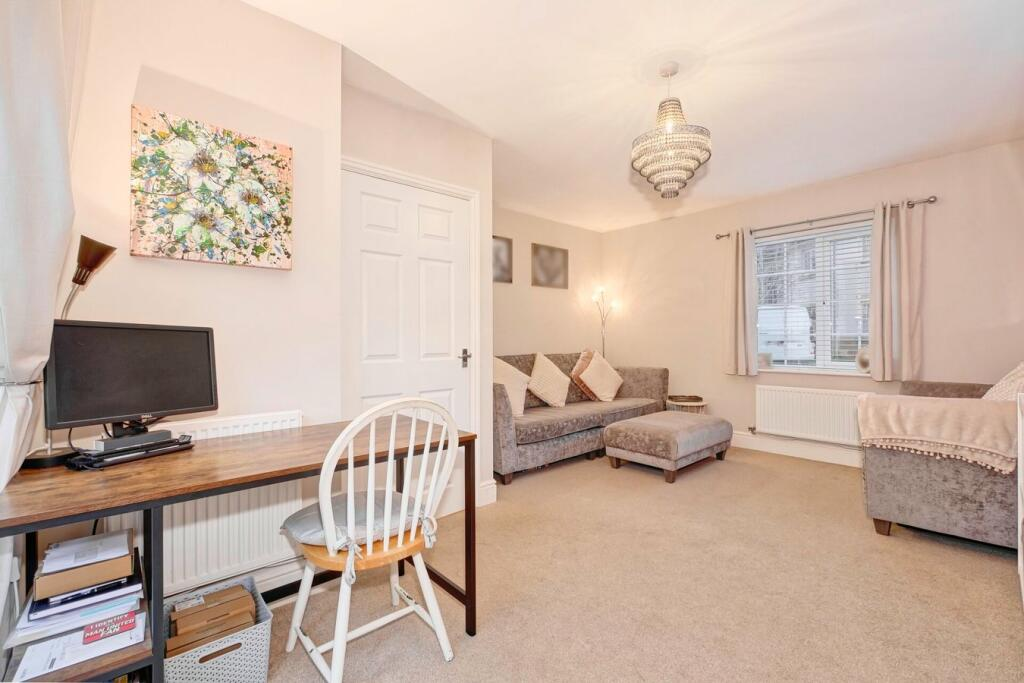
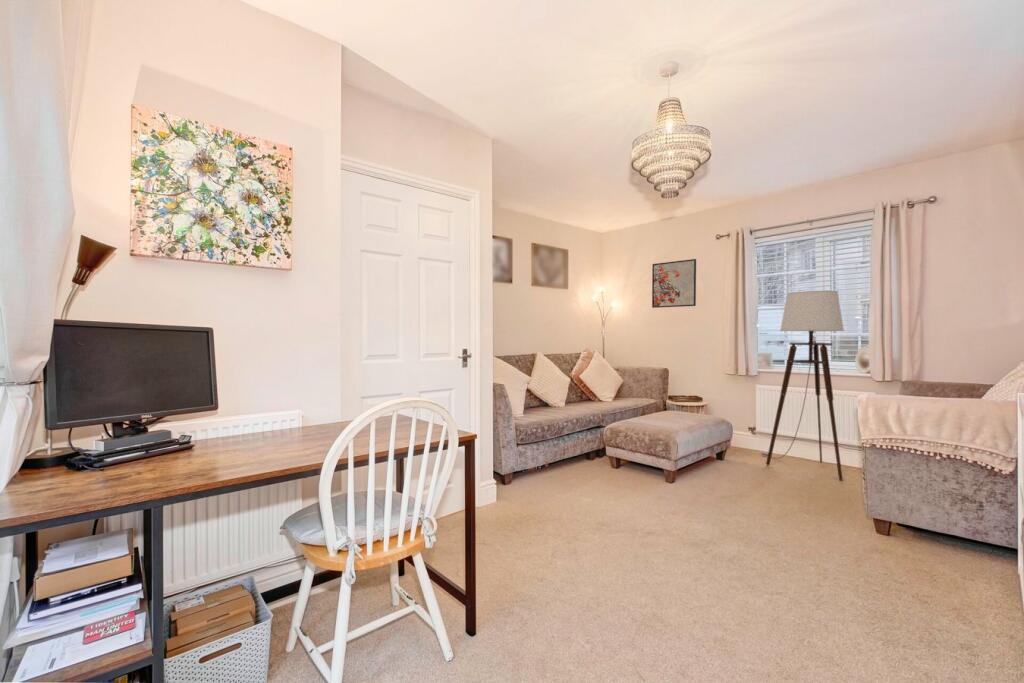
+ floor lamp (807, 380)
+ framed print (673, 284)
